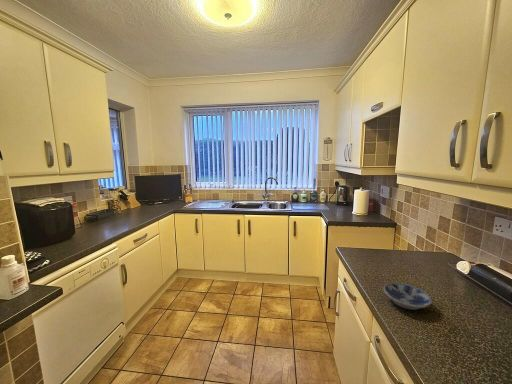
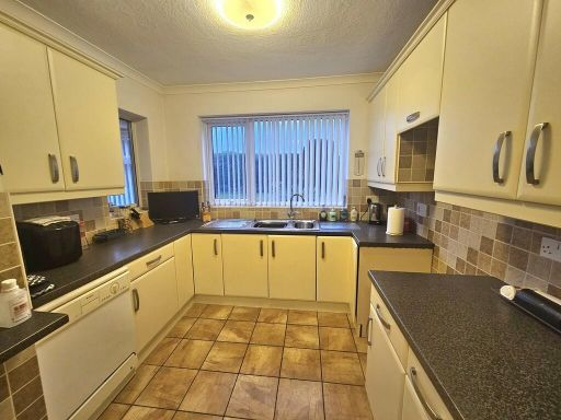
- bowl (406, 297)
